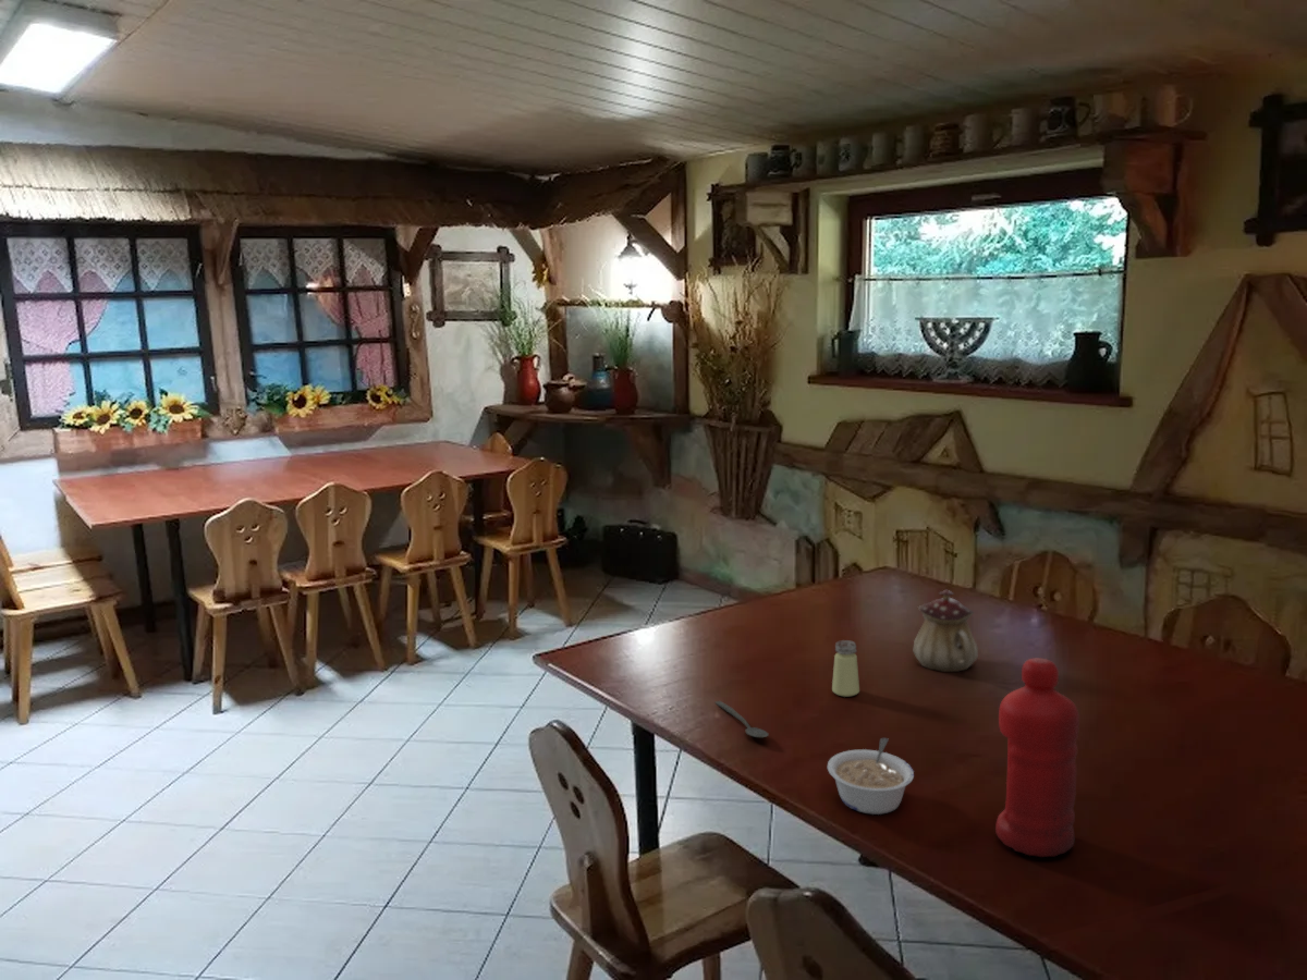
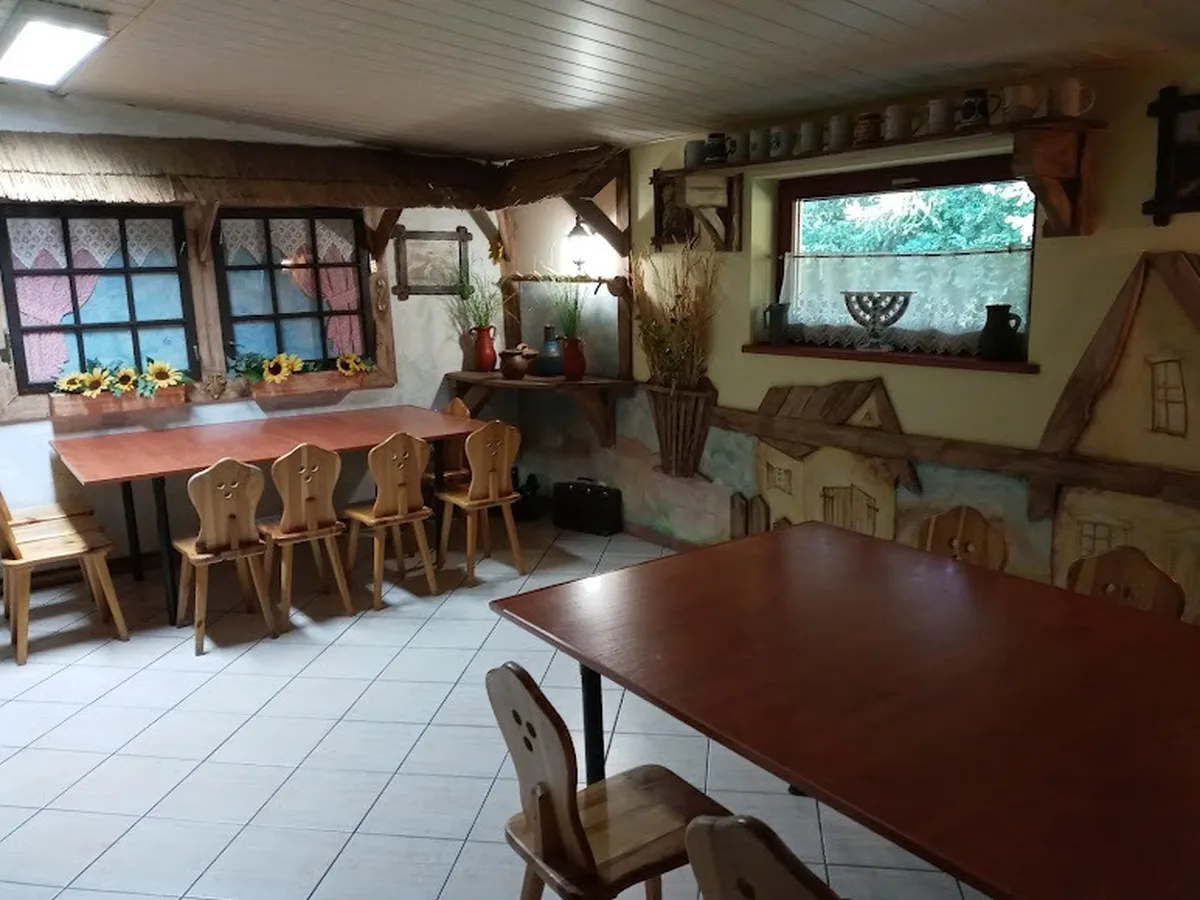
- water bottle (1037, 754)
- saltshaker (845, 666)
- spoon (740, 718)
- teapot (948, 627)
- legume (868, 779)
